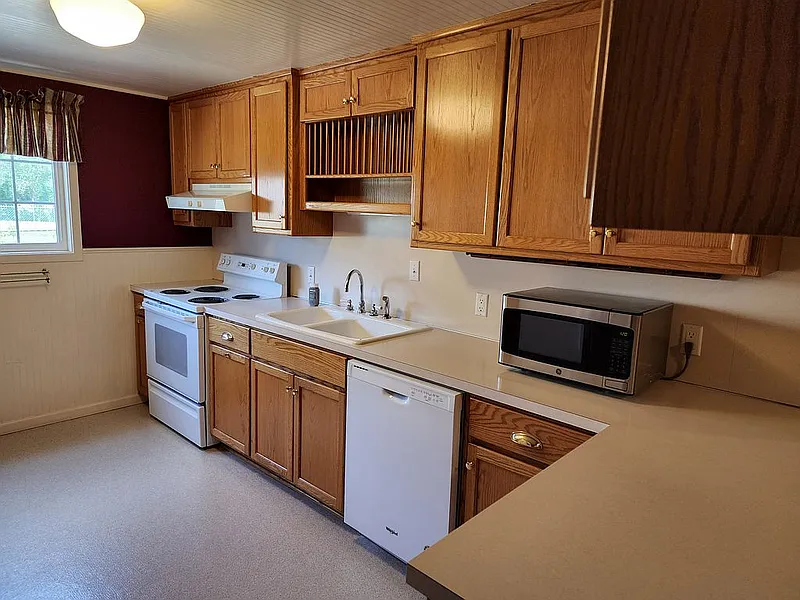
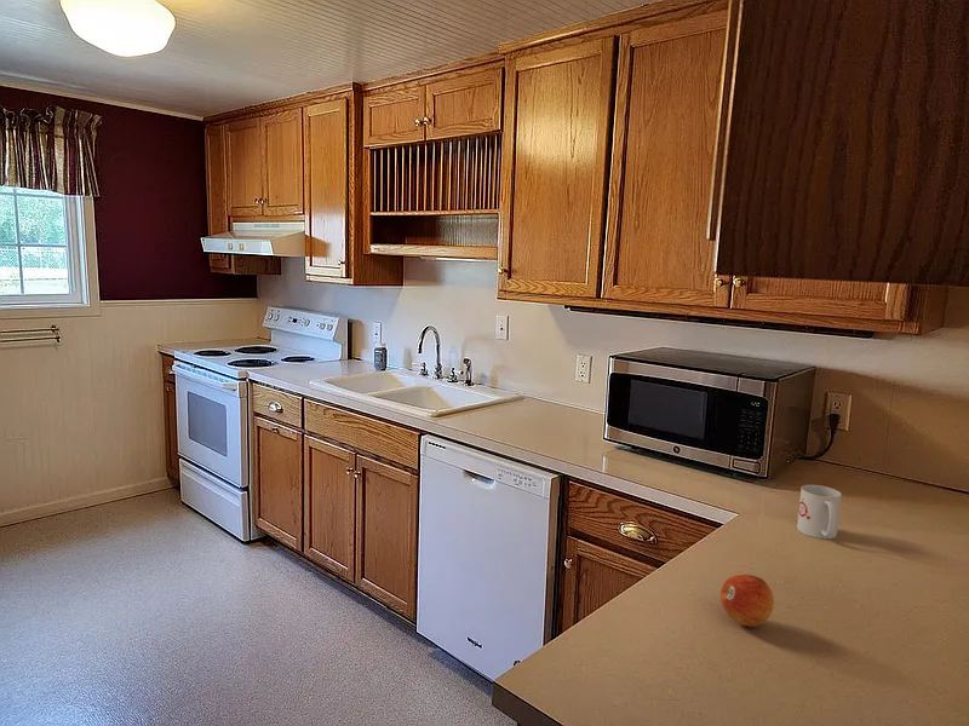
+ fruit (746, 600)
+ mug (821, 513)
